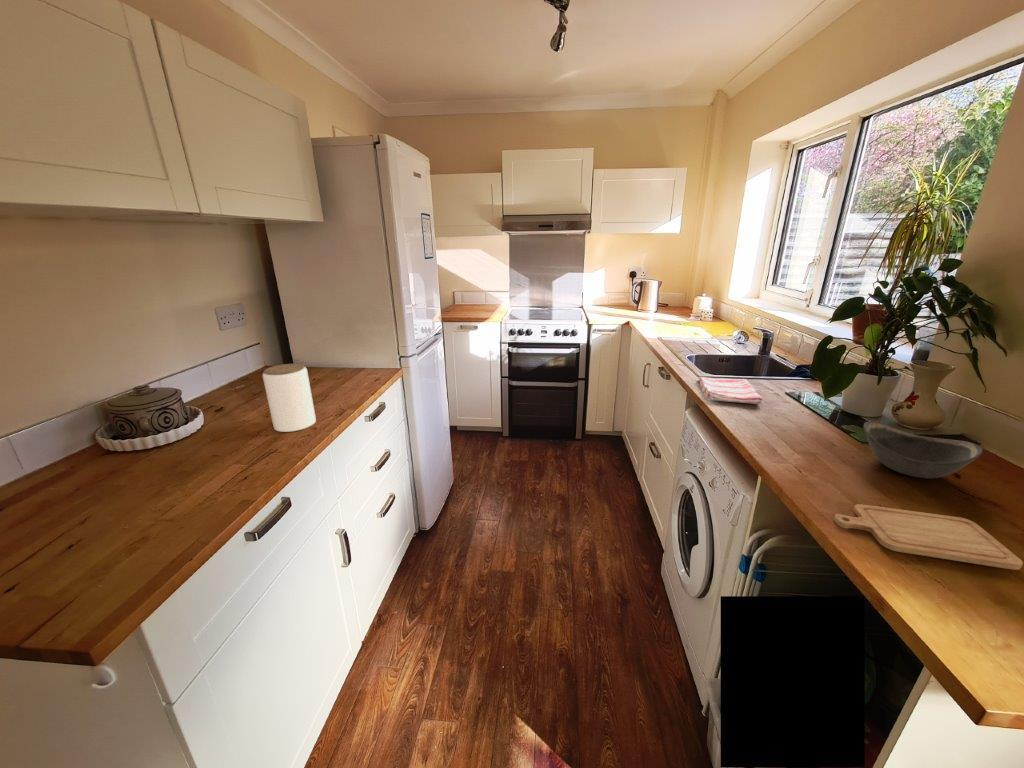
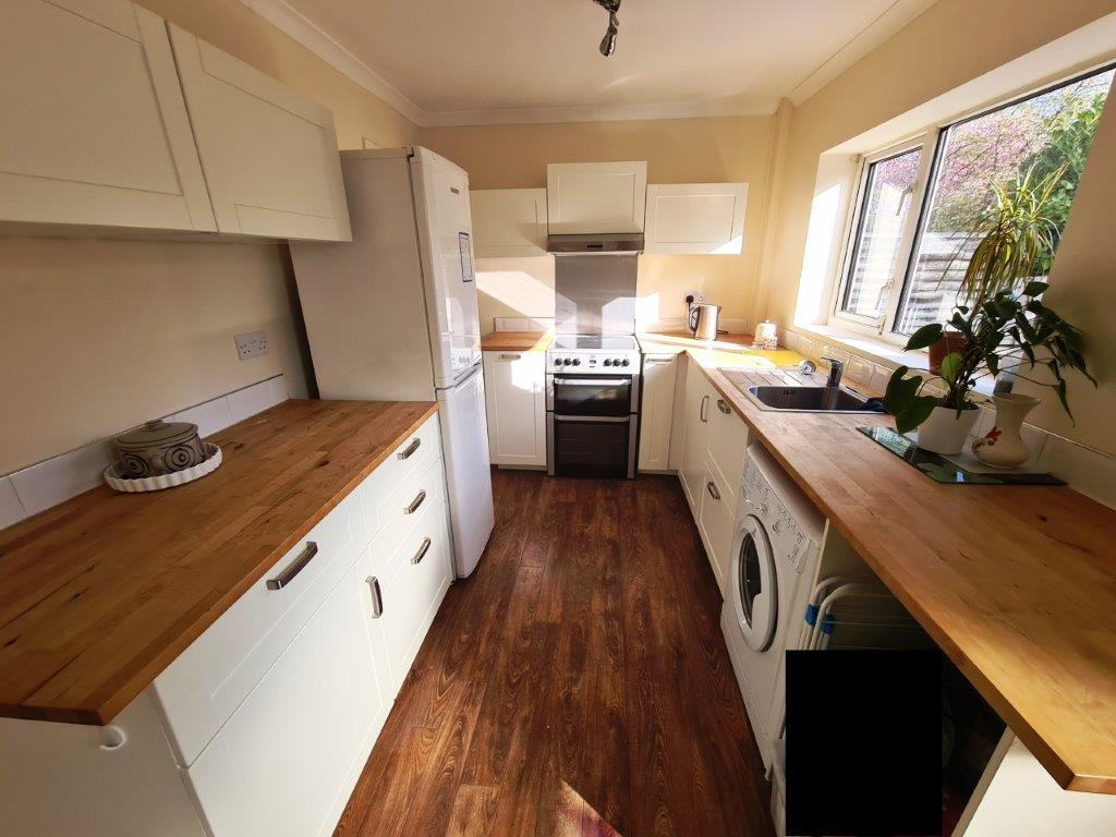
- dish towel (728, 387)
- bowl (913, 452)
- jar (290, 396)
- chopping board (912, 531)
